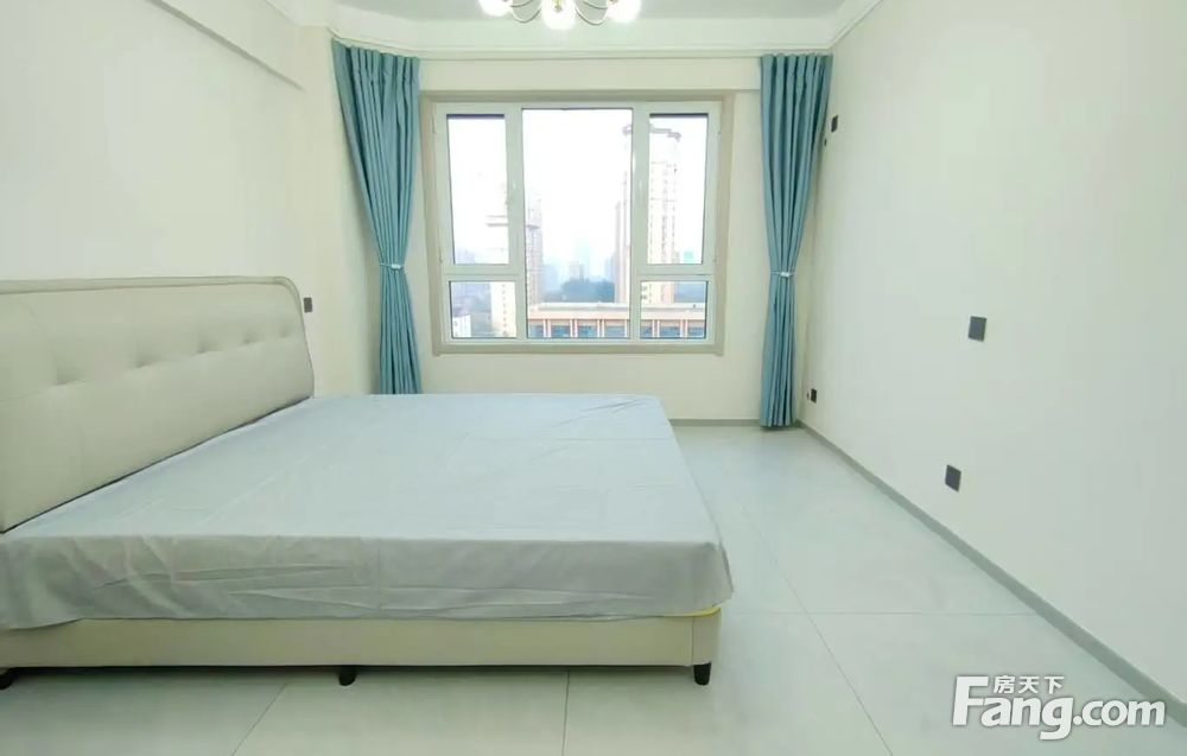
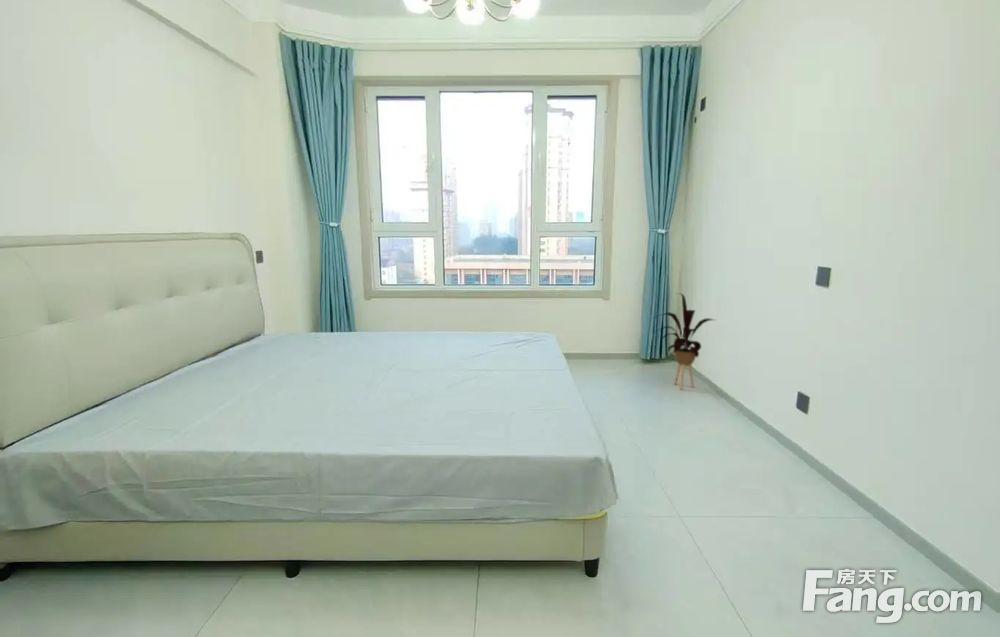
+ house plant (681, 339)
